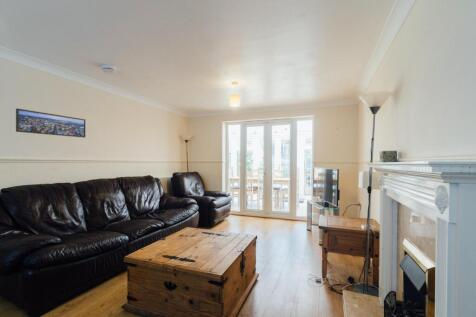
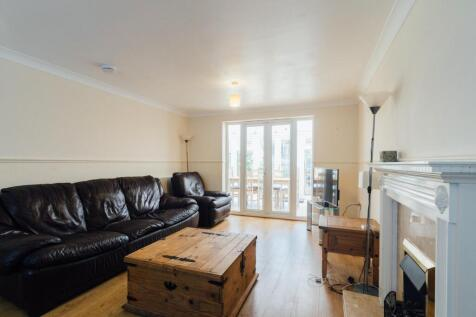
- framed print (54, 124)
